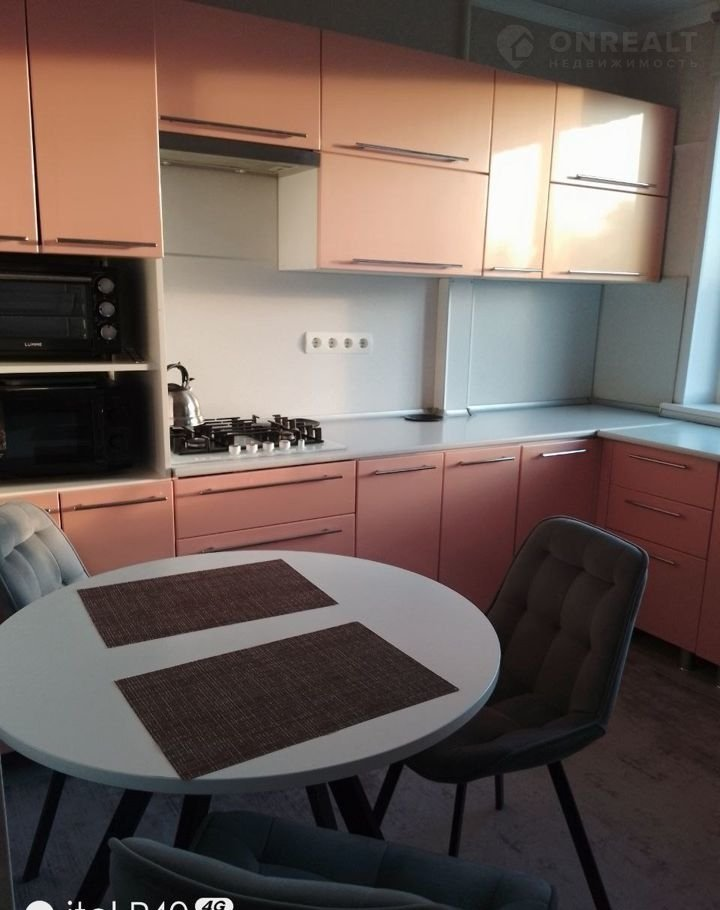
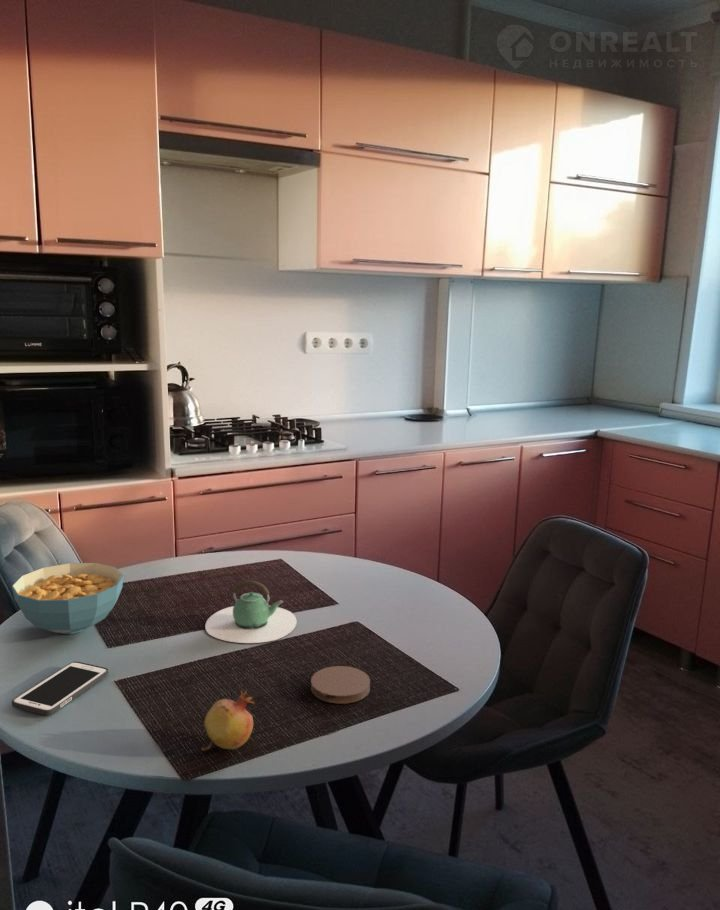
+ fruit (229, 719)
+ cereal bowl (70, 604)
+ cell phone (62, 687)
+ teapot (251, 601)
+ coaster (340, 684)
